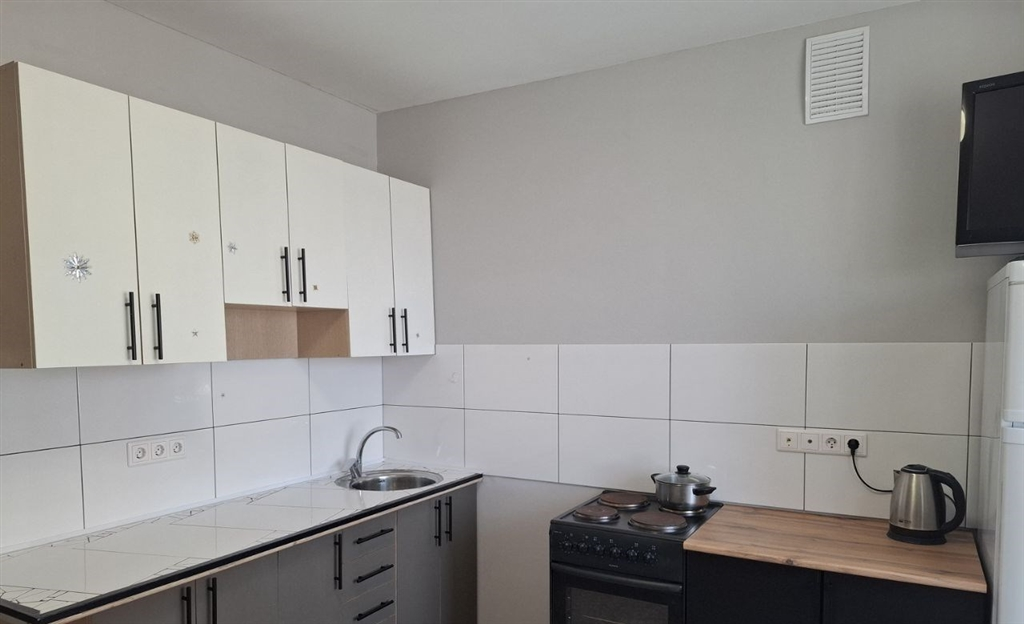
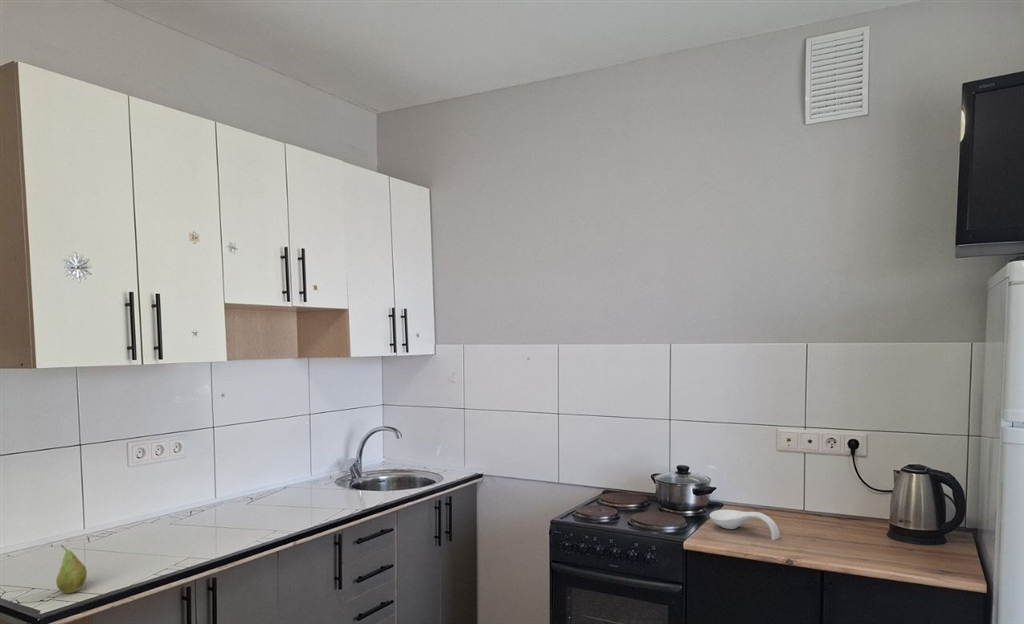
+ fruit (71, 568)
+ spoon rest (743, 519)
